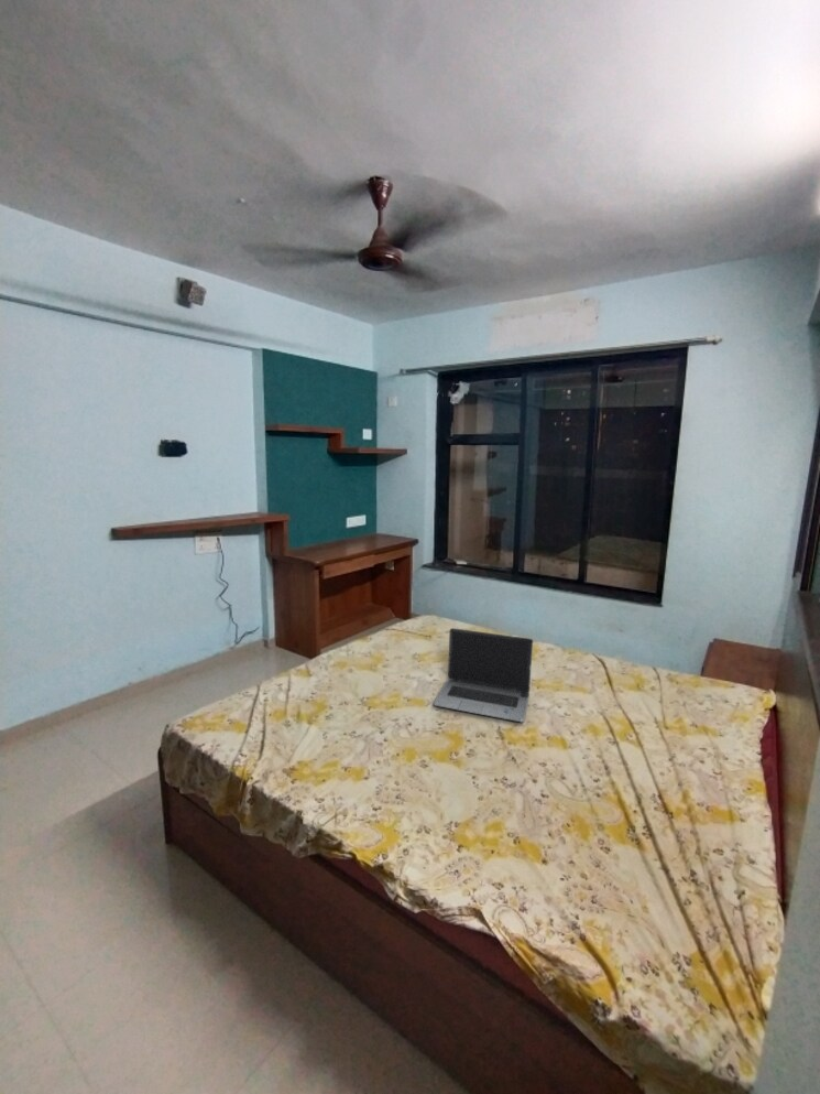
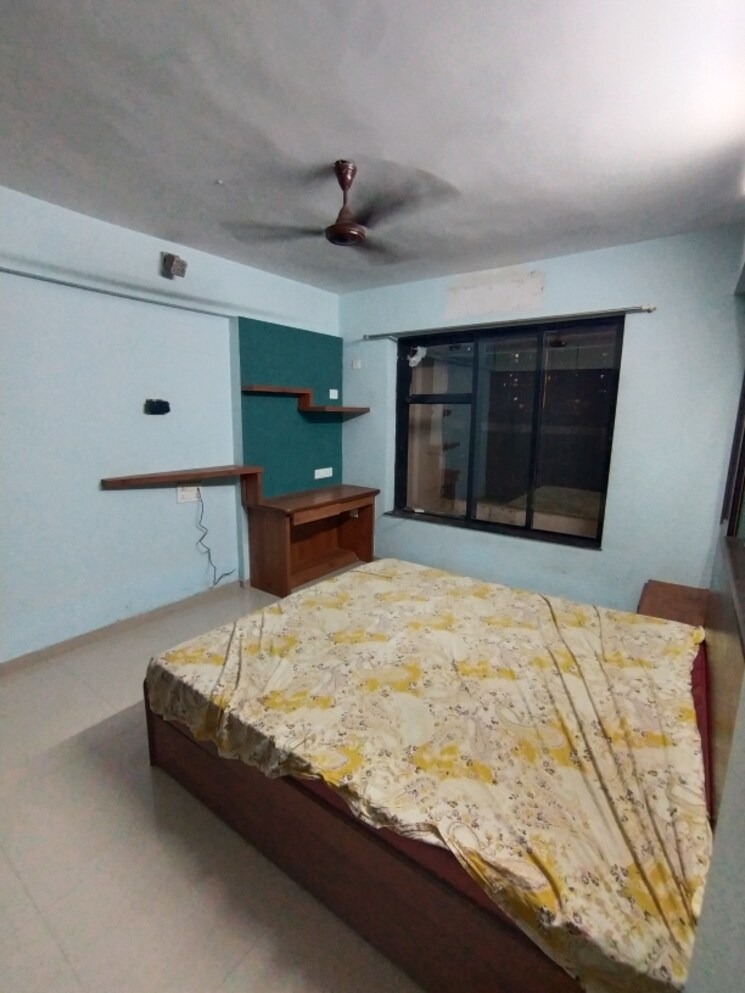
- laptop computer (483, 673)
